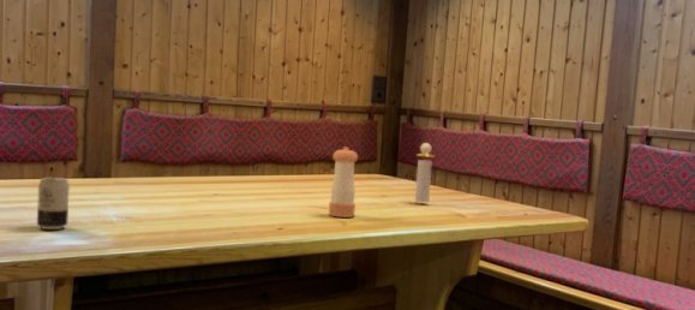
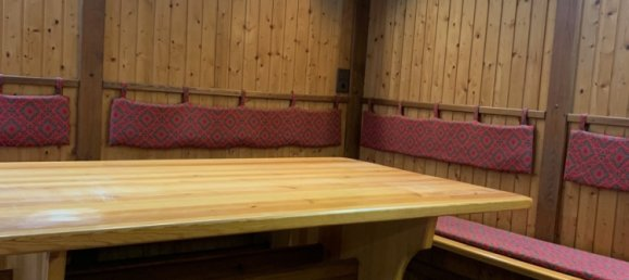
- beverage can (53, 199)
- perfume bottle (424, 173)
- pepper shaker (343, 180)
